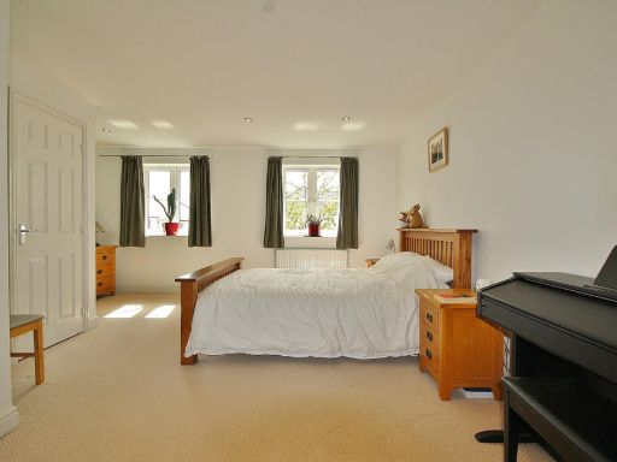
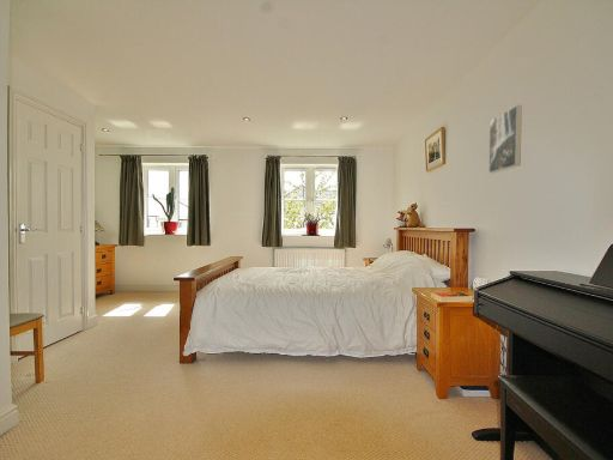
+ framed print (504, 141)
